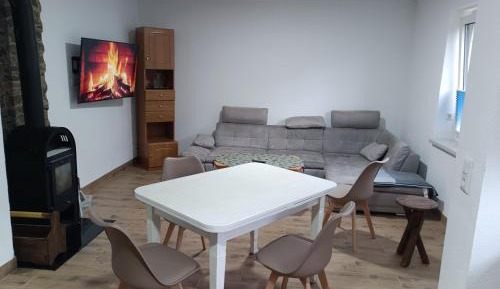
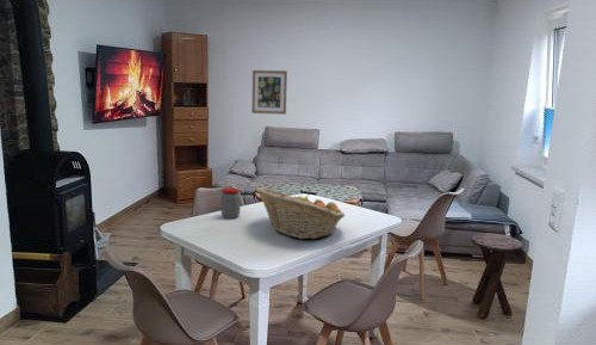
+ jar (230, 202)
+ wall art (268, 92)
+ fruit basket (299, 209)
